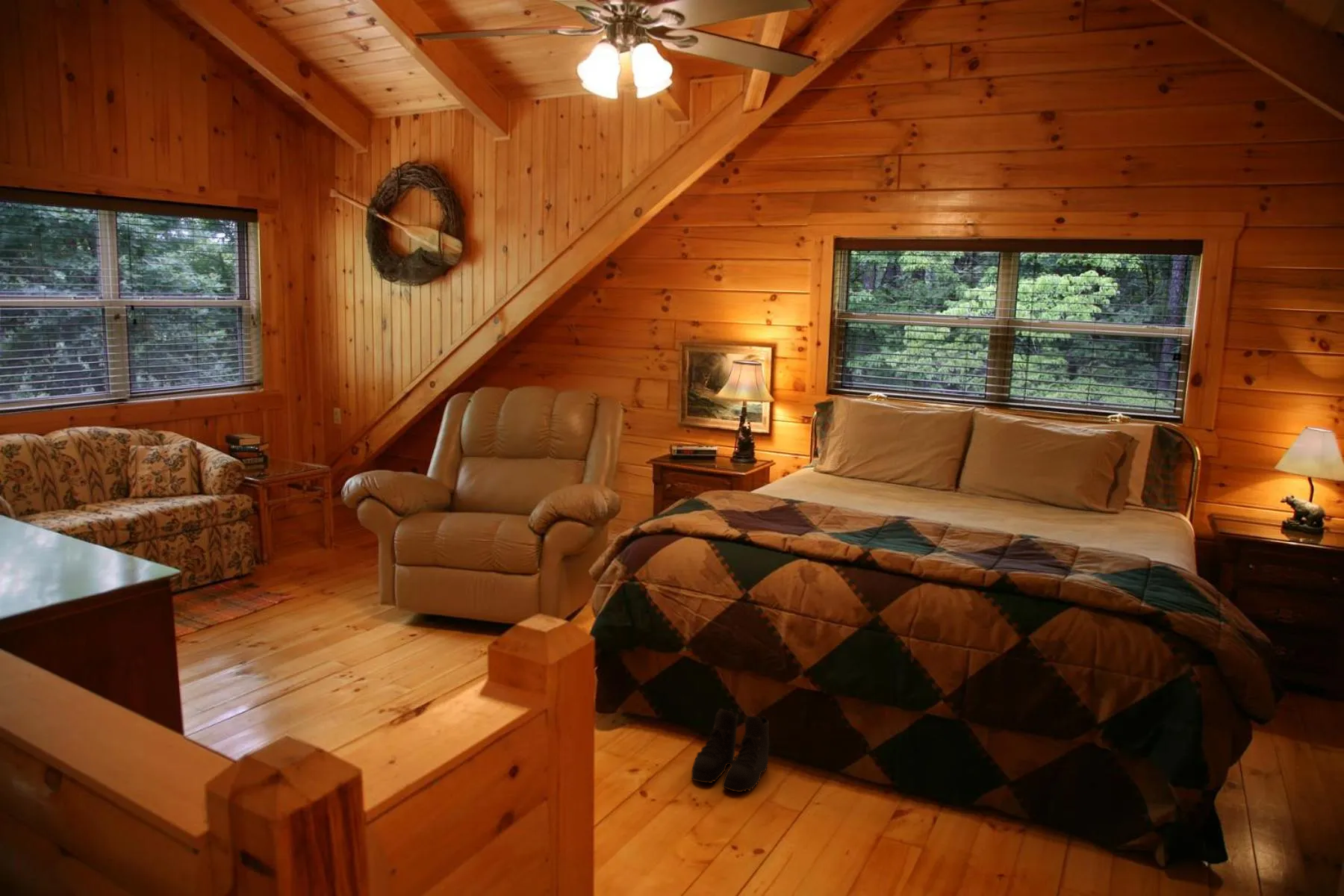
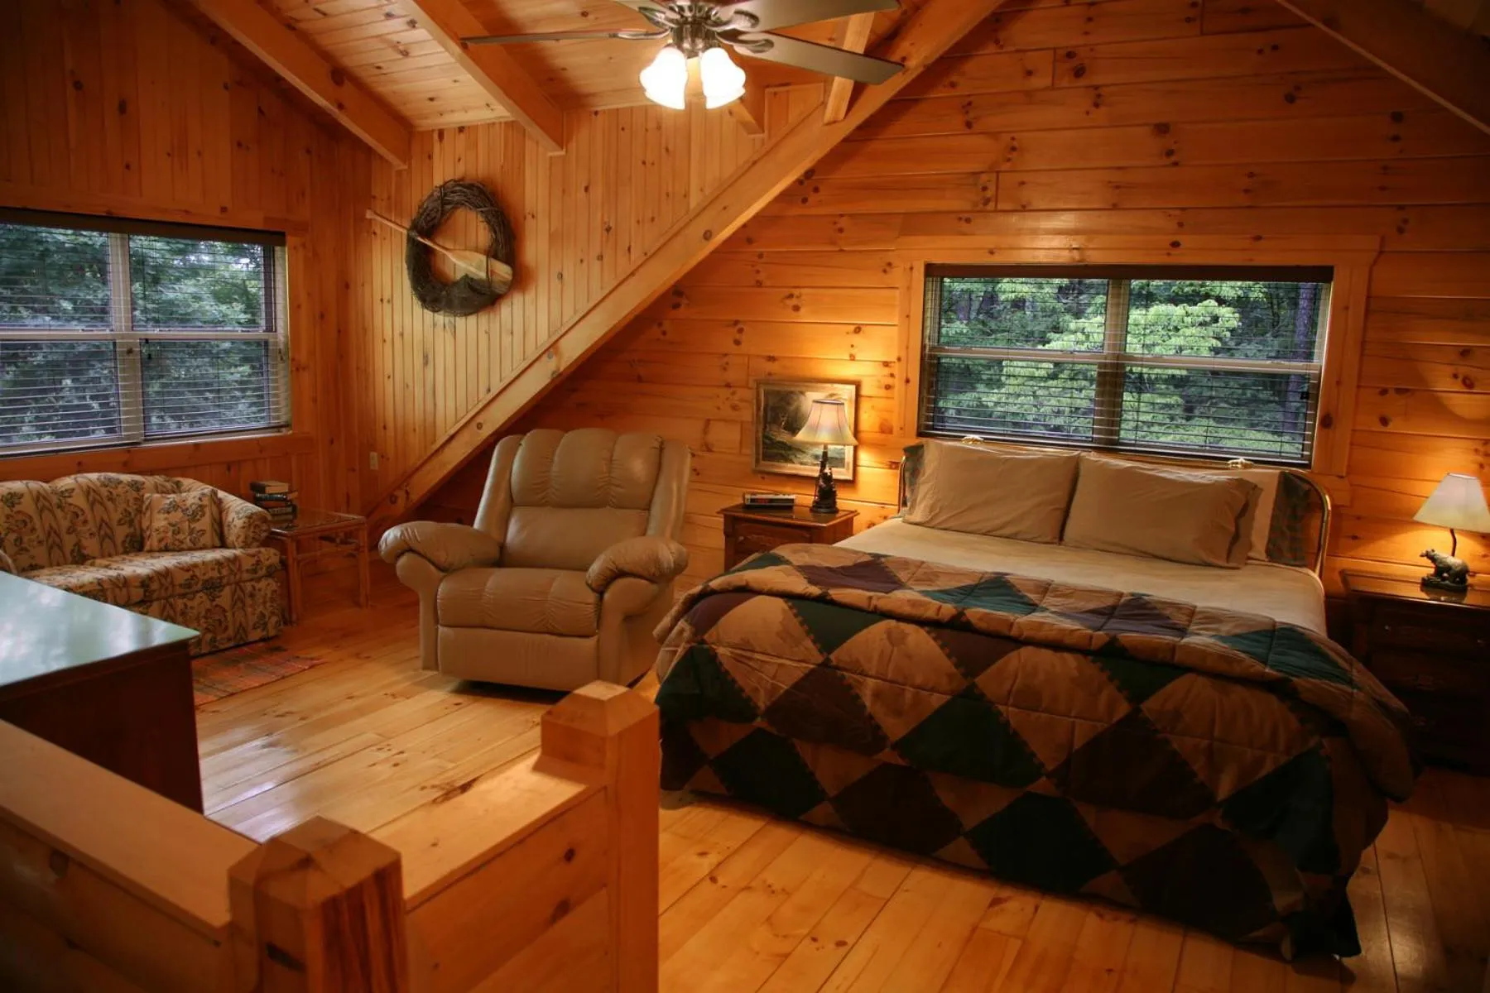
- boots (732, 745)
